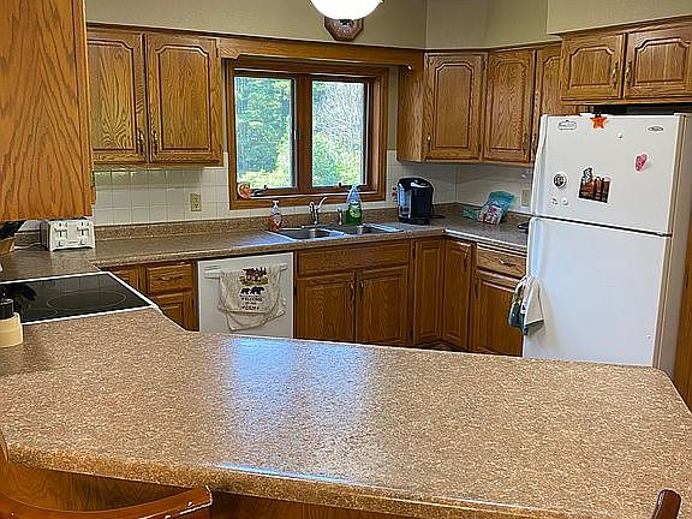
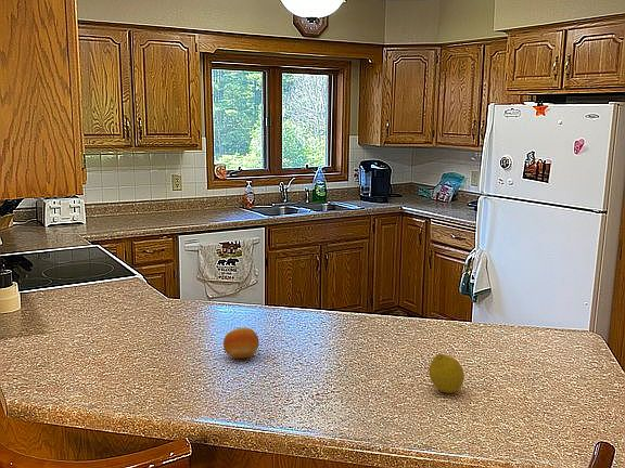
+ fruit (241, 342)
+ fruit (446, 373)
